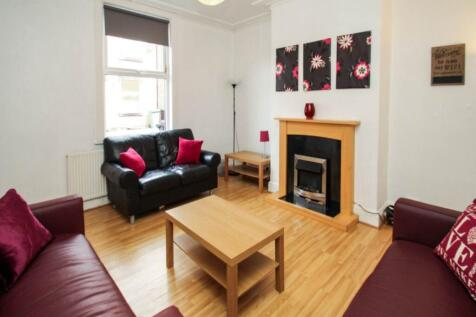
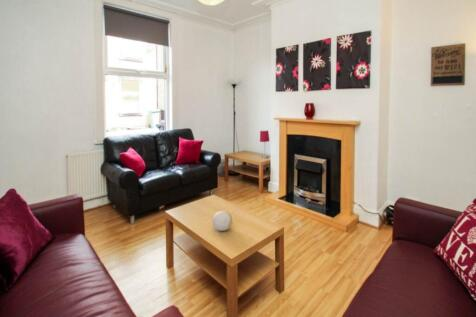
+ decorative ball (222, 220)
